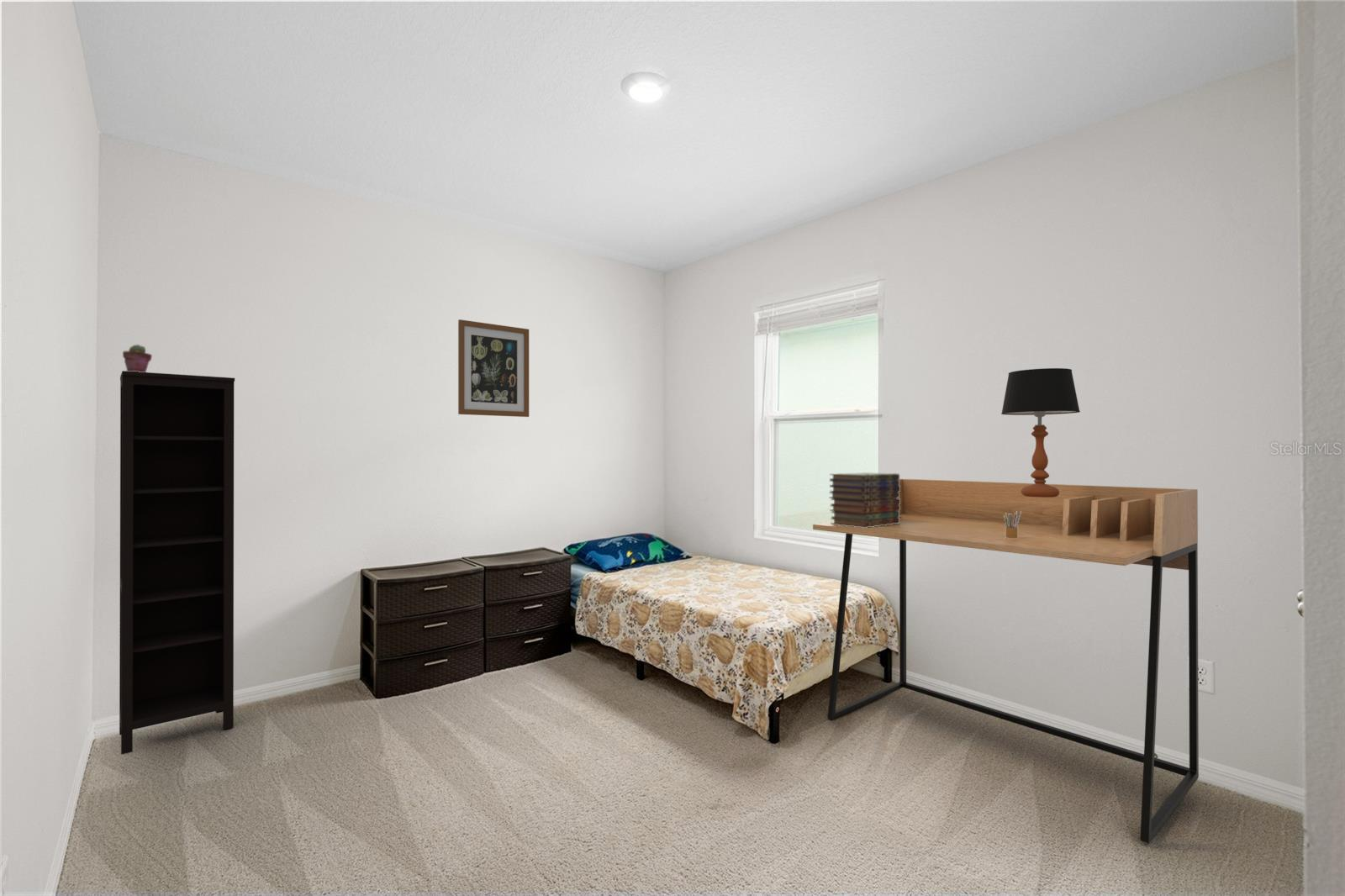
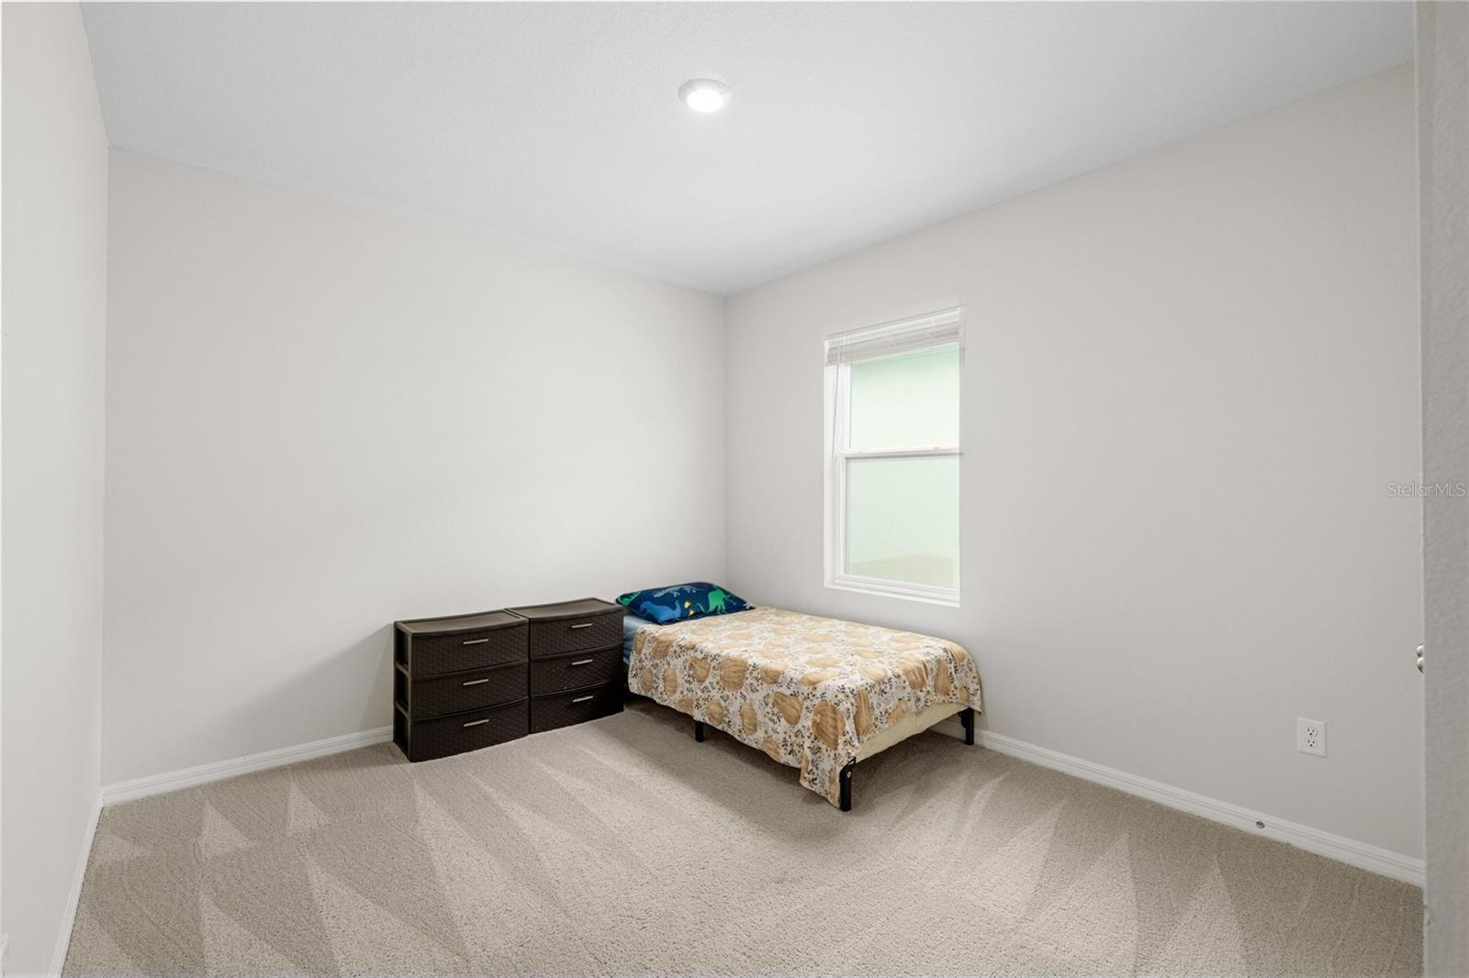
- bookcase (177, 553)
- book stack (864, 498)
- pencil box (1011, 524)
- wall art (494, 370)
- table lamp (1040, 466)
- desk (997, 551)
- potted succulent (137, 358)
